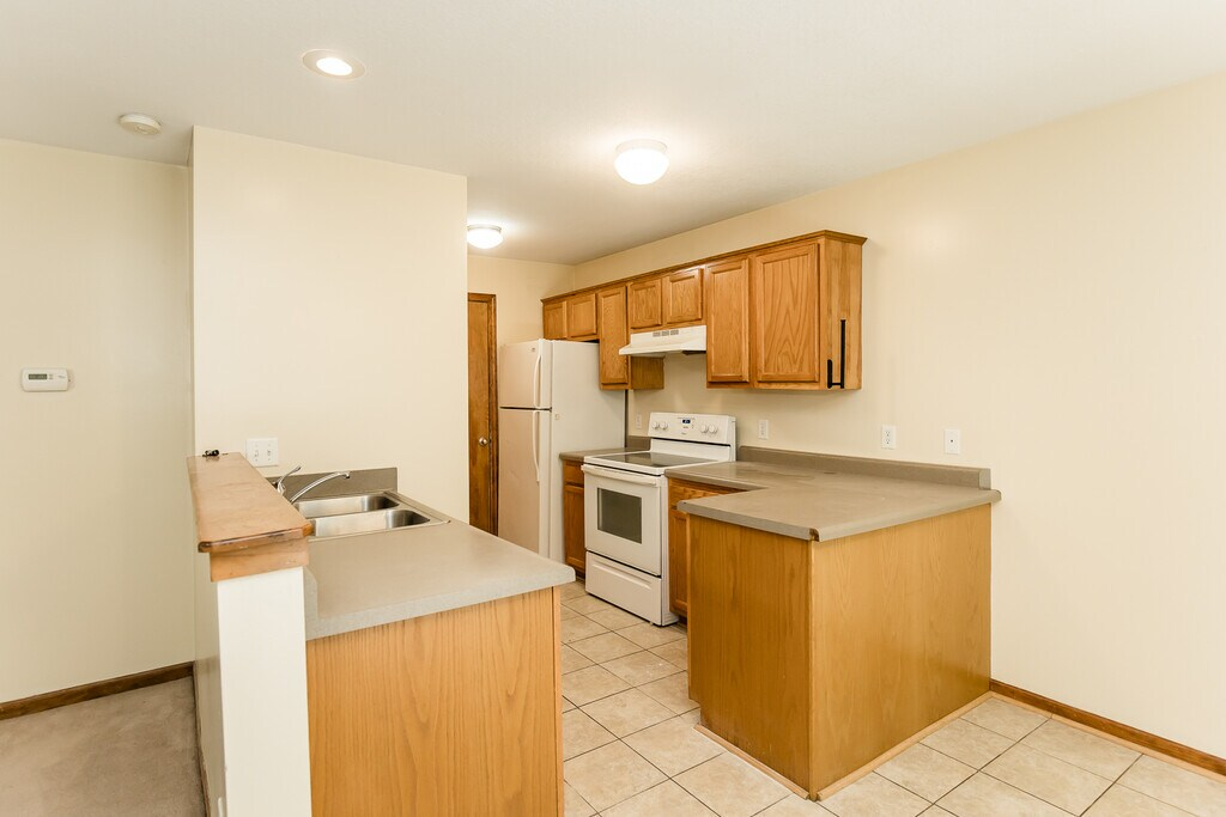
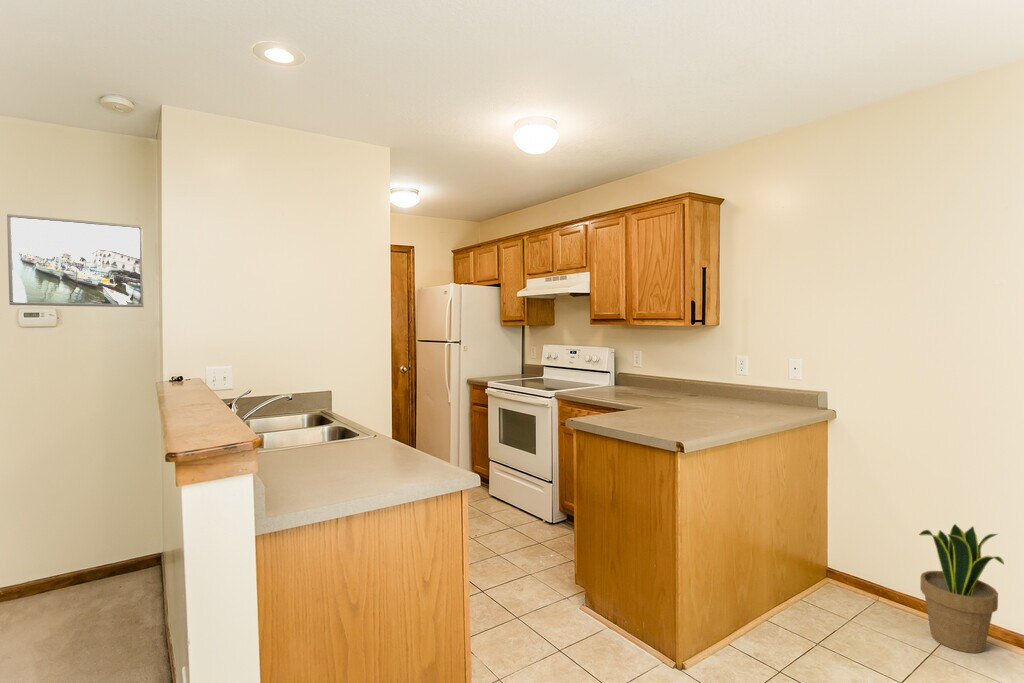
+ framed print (79, 263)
+ potted plant (961, 584)
